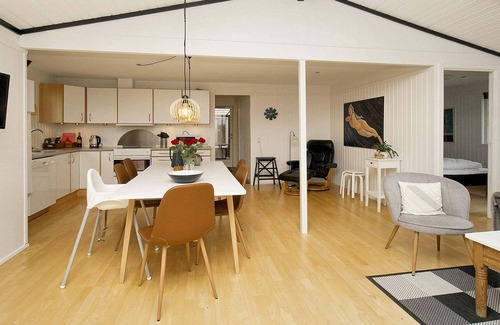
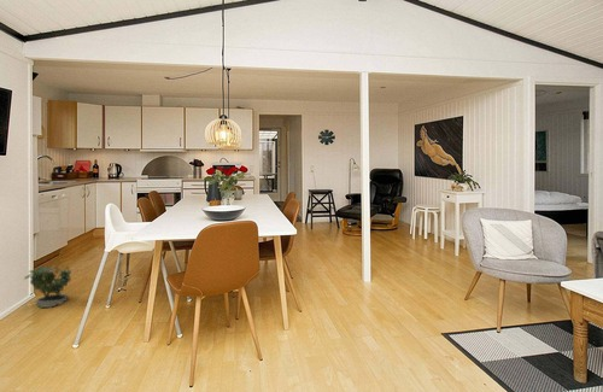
+ potted plant (49, 282)
